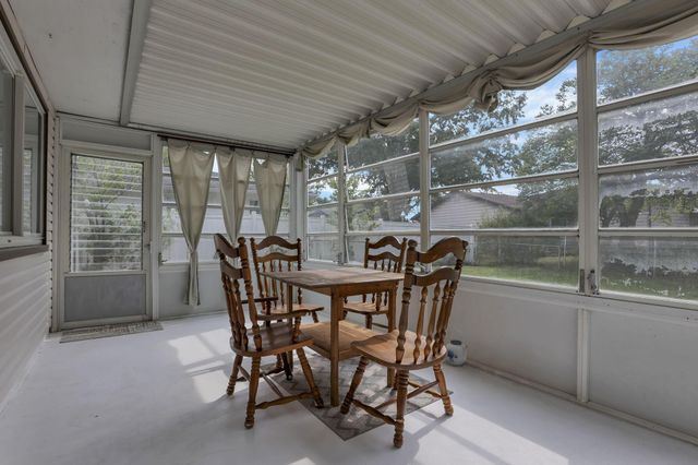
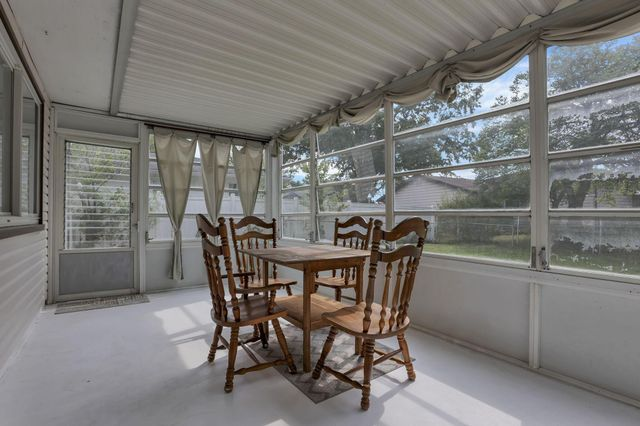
- teapot (457, 346)
